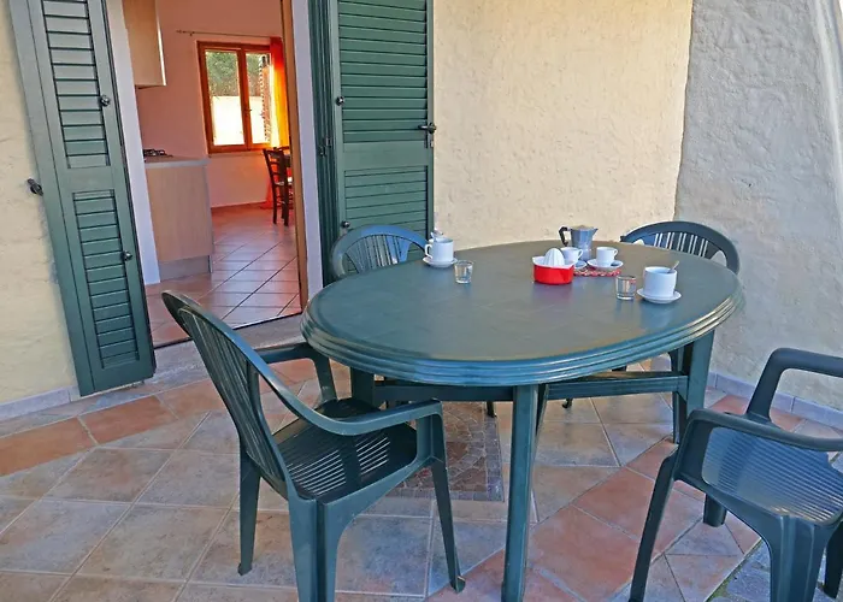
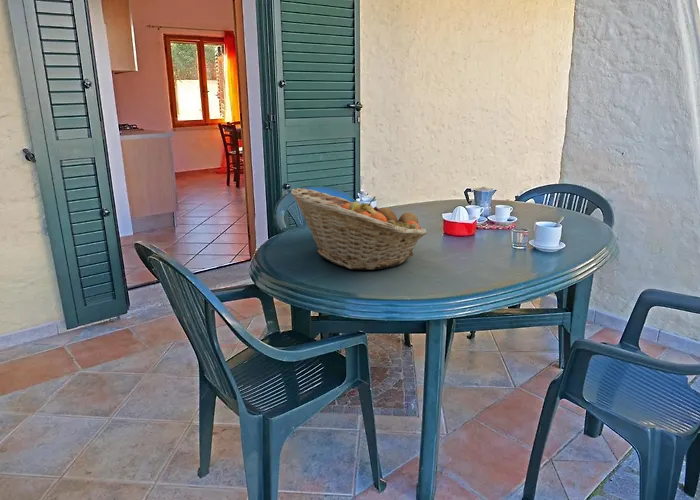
+ fruit basket (356, 222)
